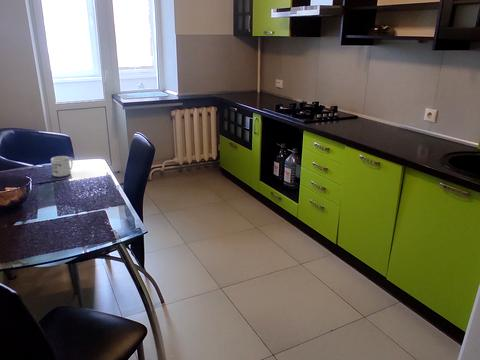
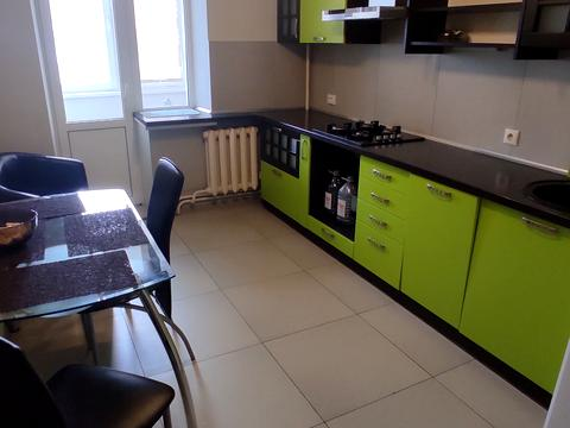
- mug (63, 165)
